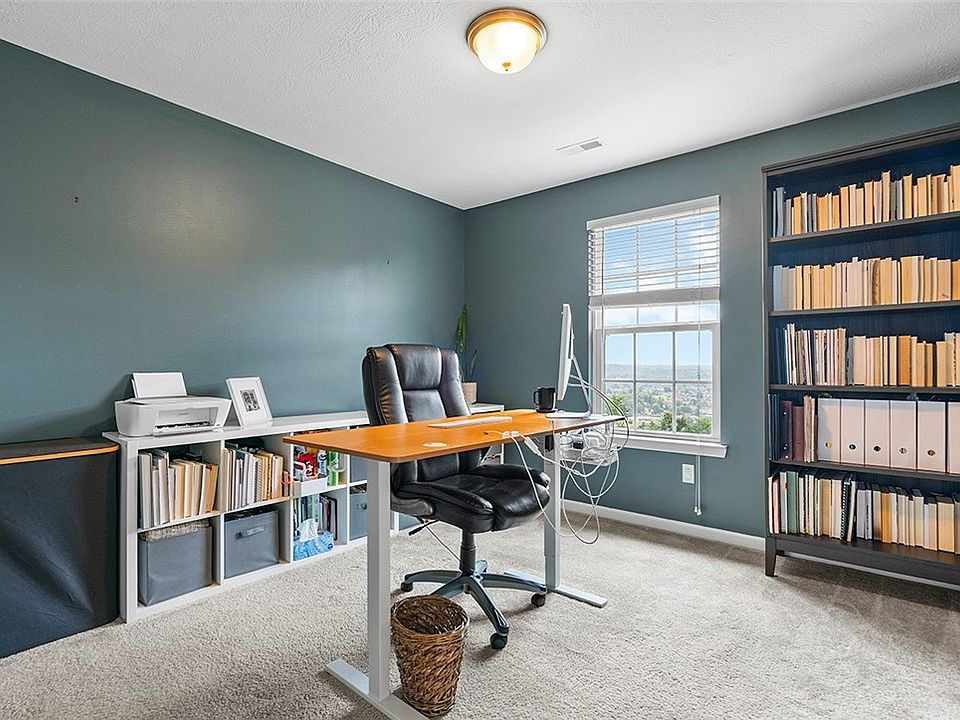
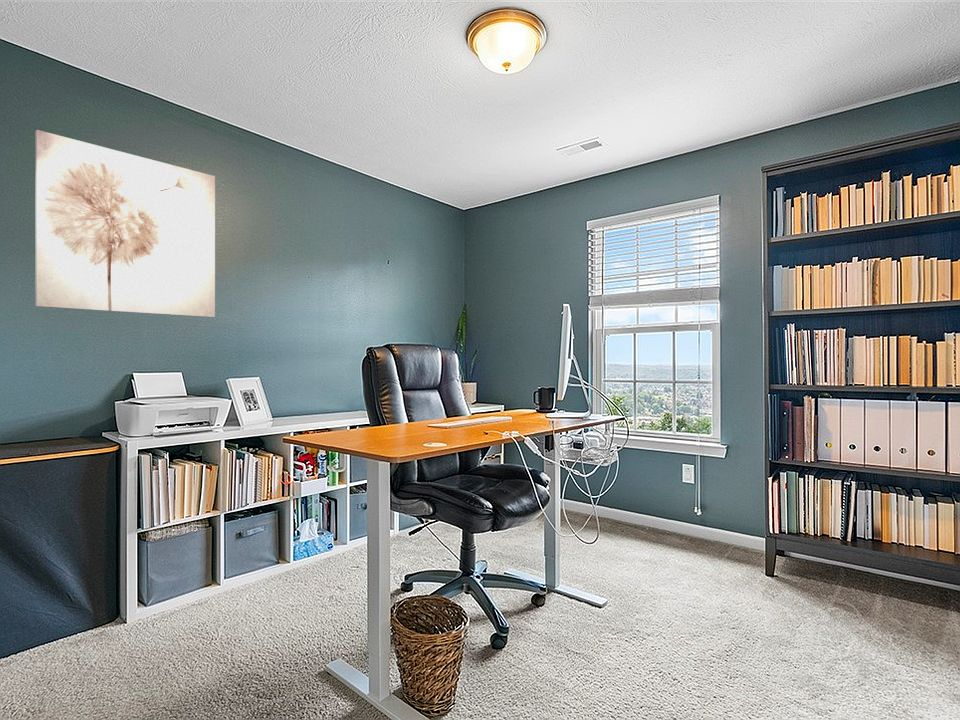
+ wall art (134, 234)
